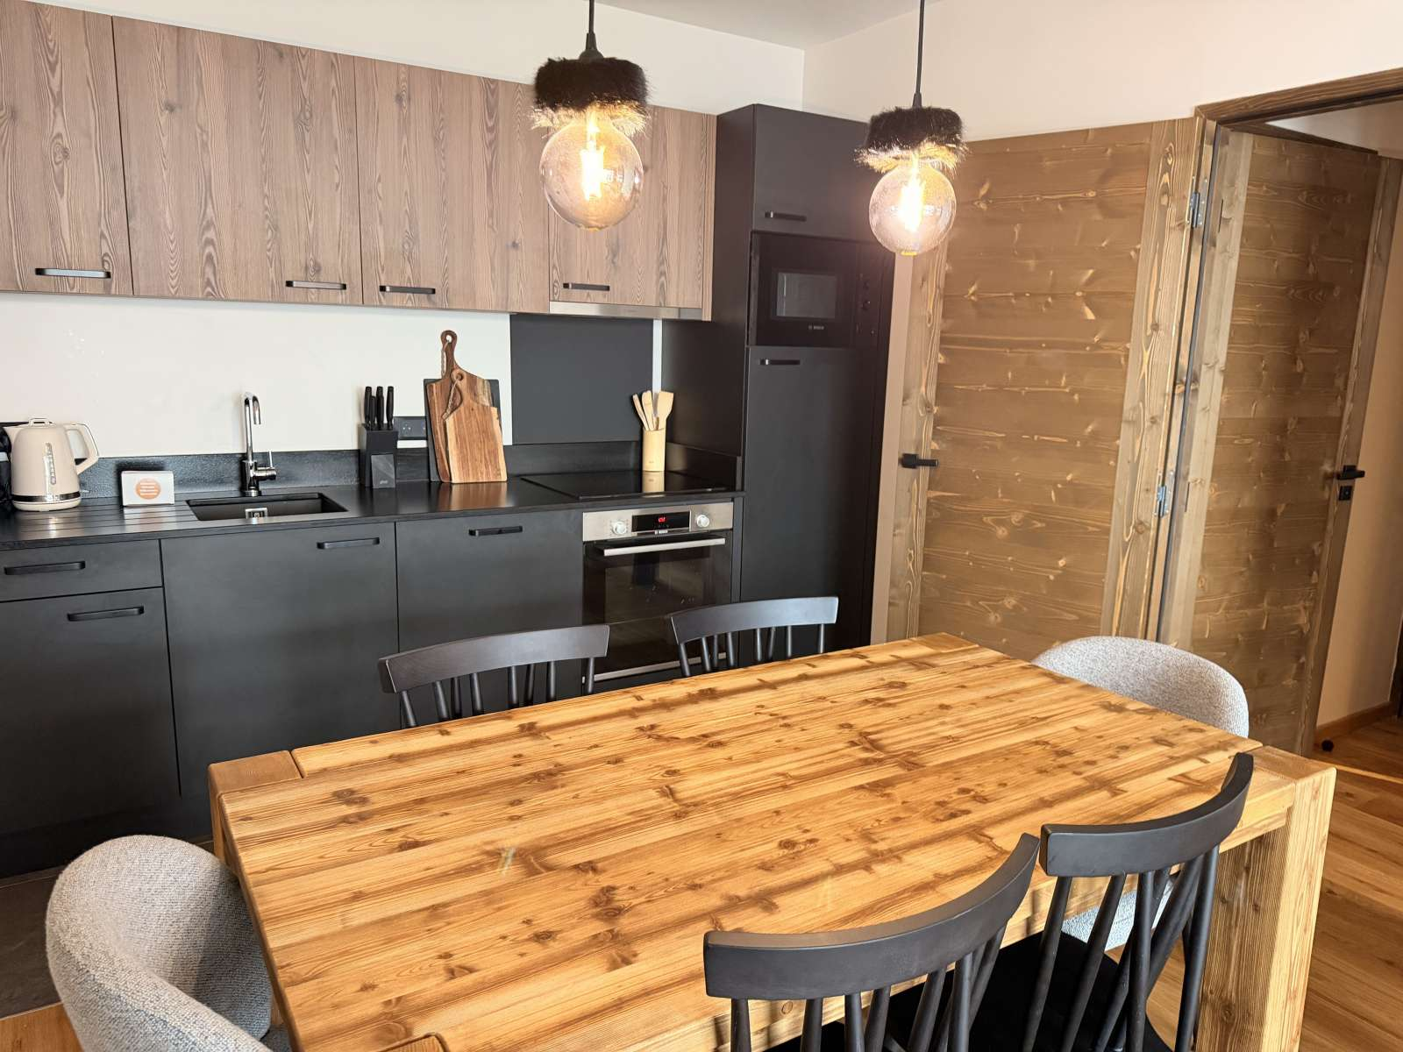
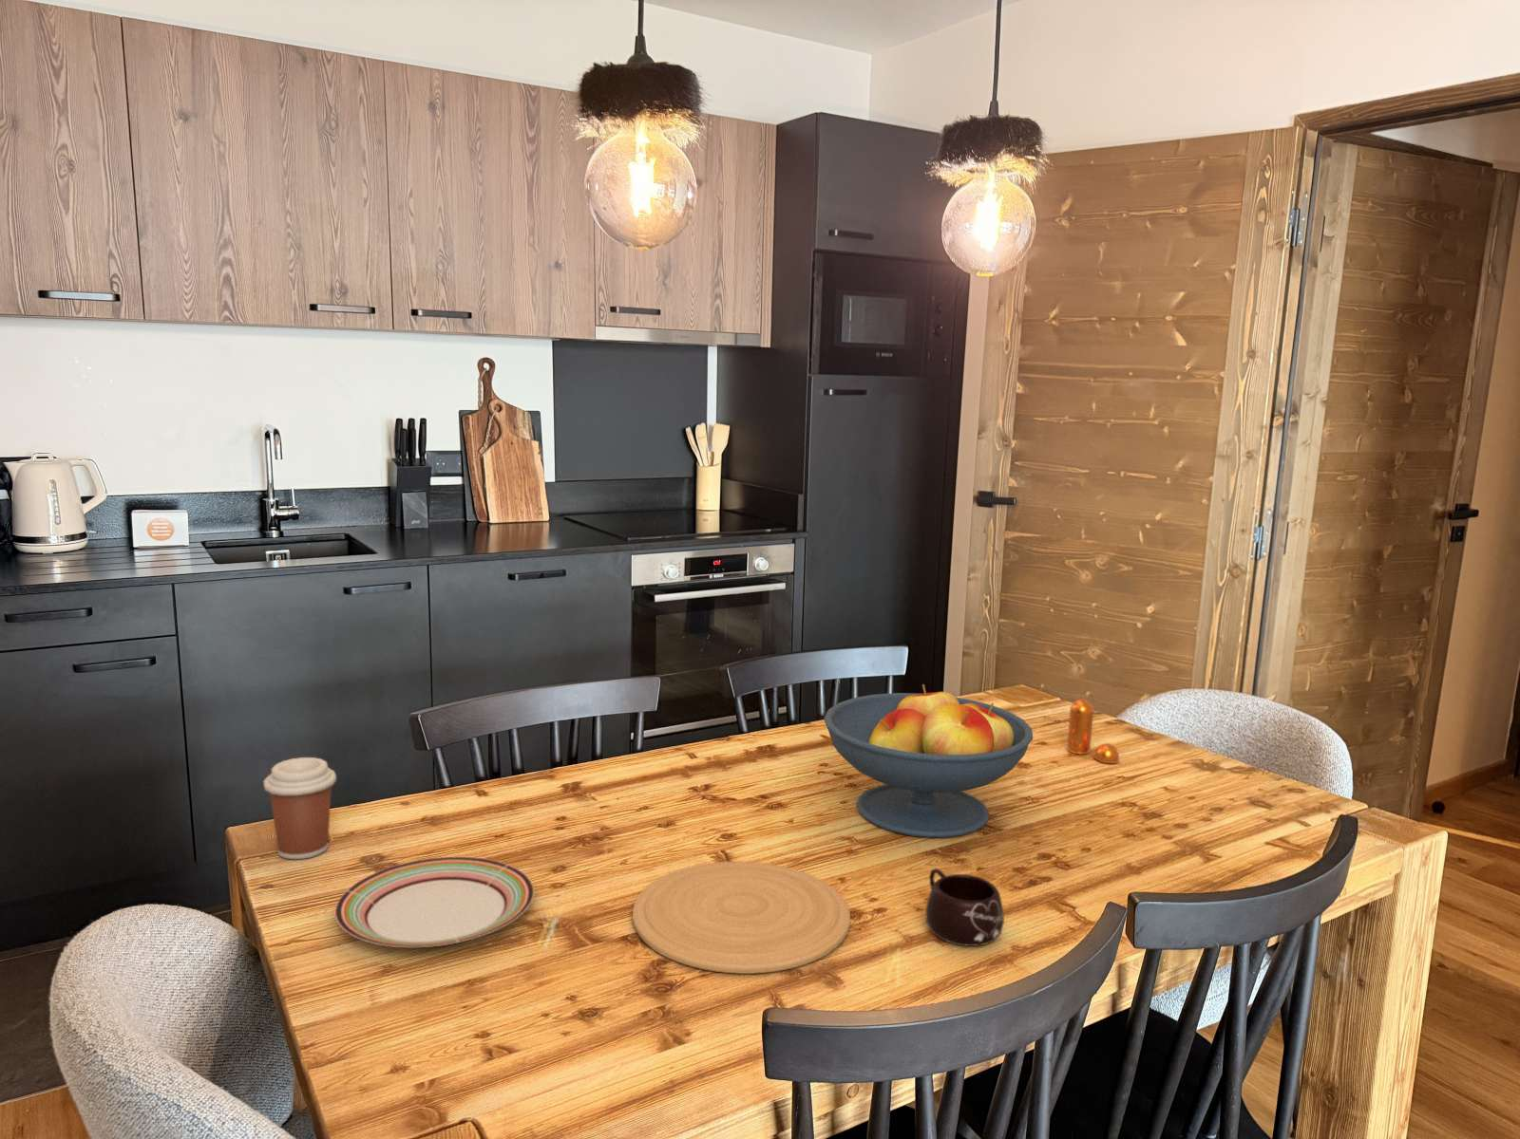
+ coffee cup (302, 808)
+ pepper shaker (1092, 729)
+ fruit bowl (925, 751)
+ mug (959, 904)
+ plate (437, 906)
+ plate (741, 909)
